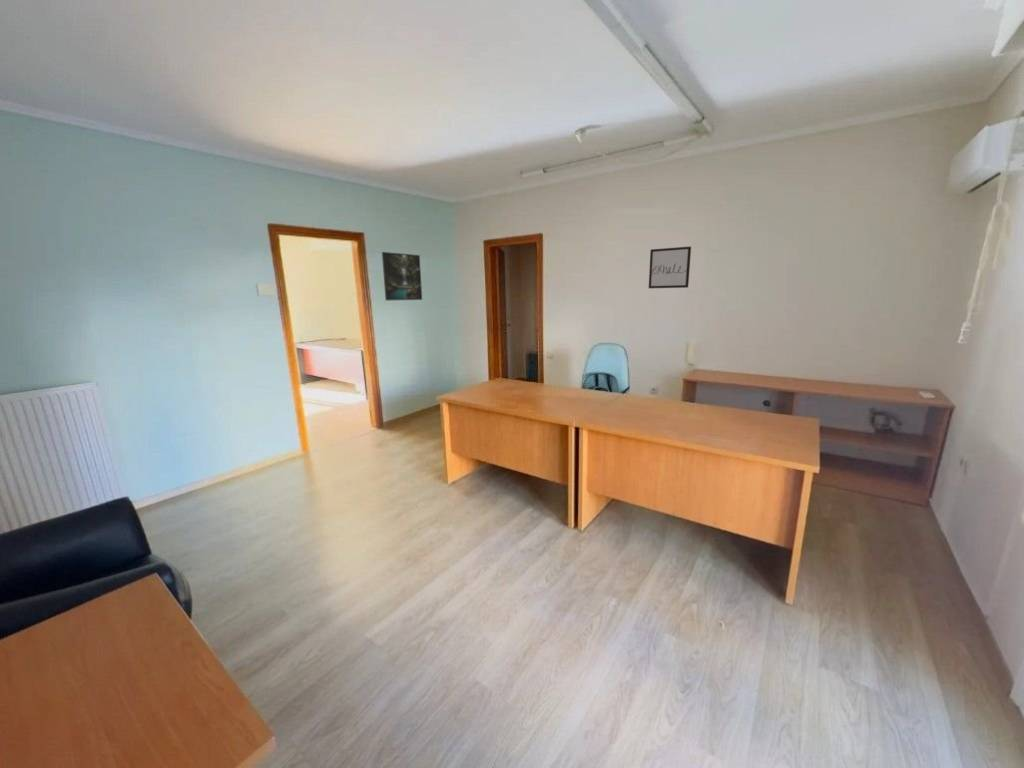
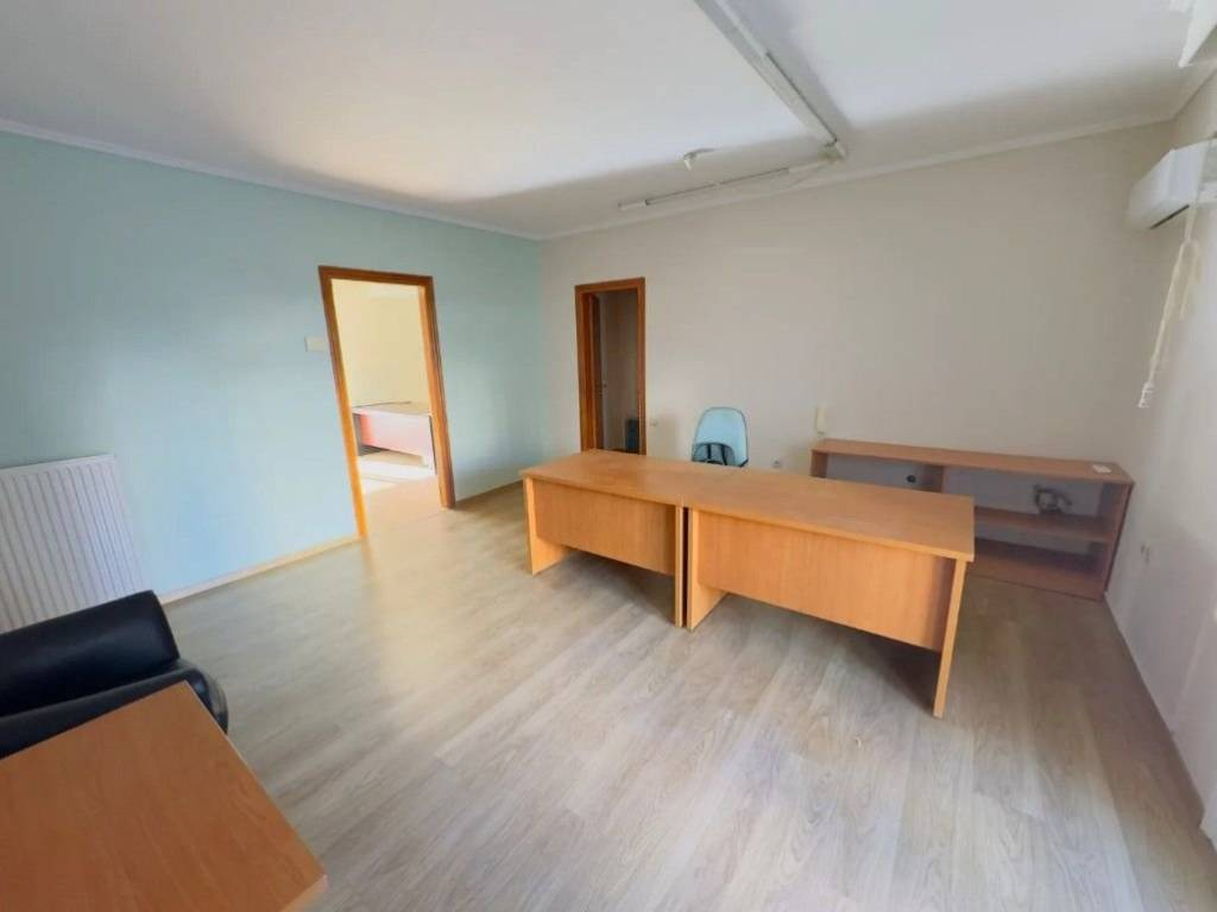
- wall art (669, 268)
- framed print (403, 277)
